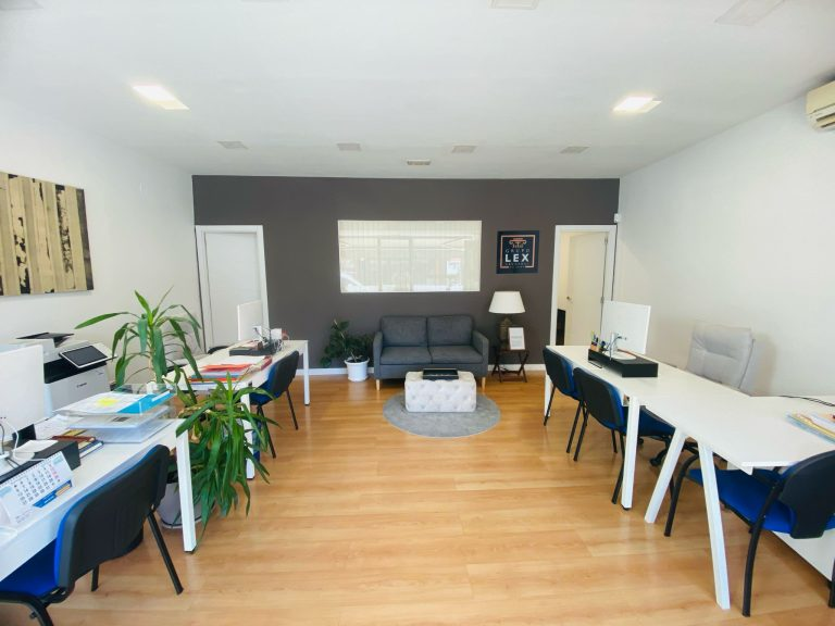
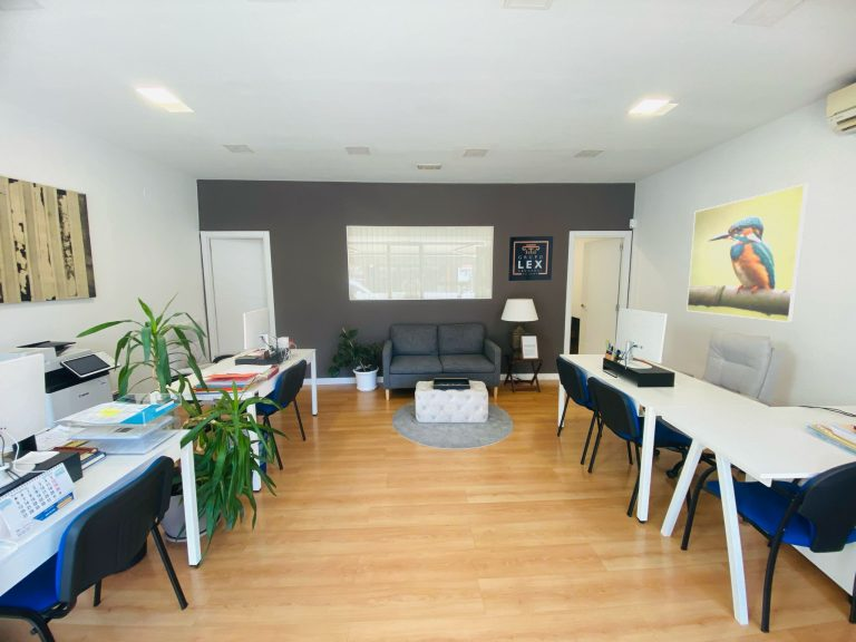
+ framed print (736, 259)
